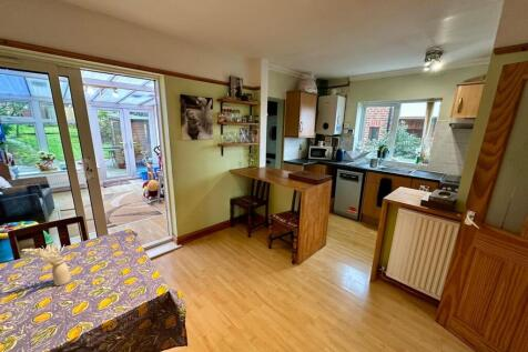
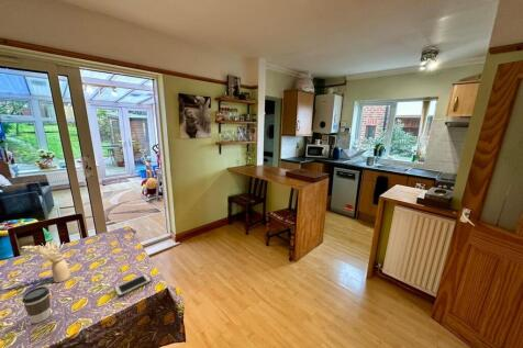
+ cell phone (133, 283)
+ coffee cup (37, 304)
